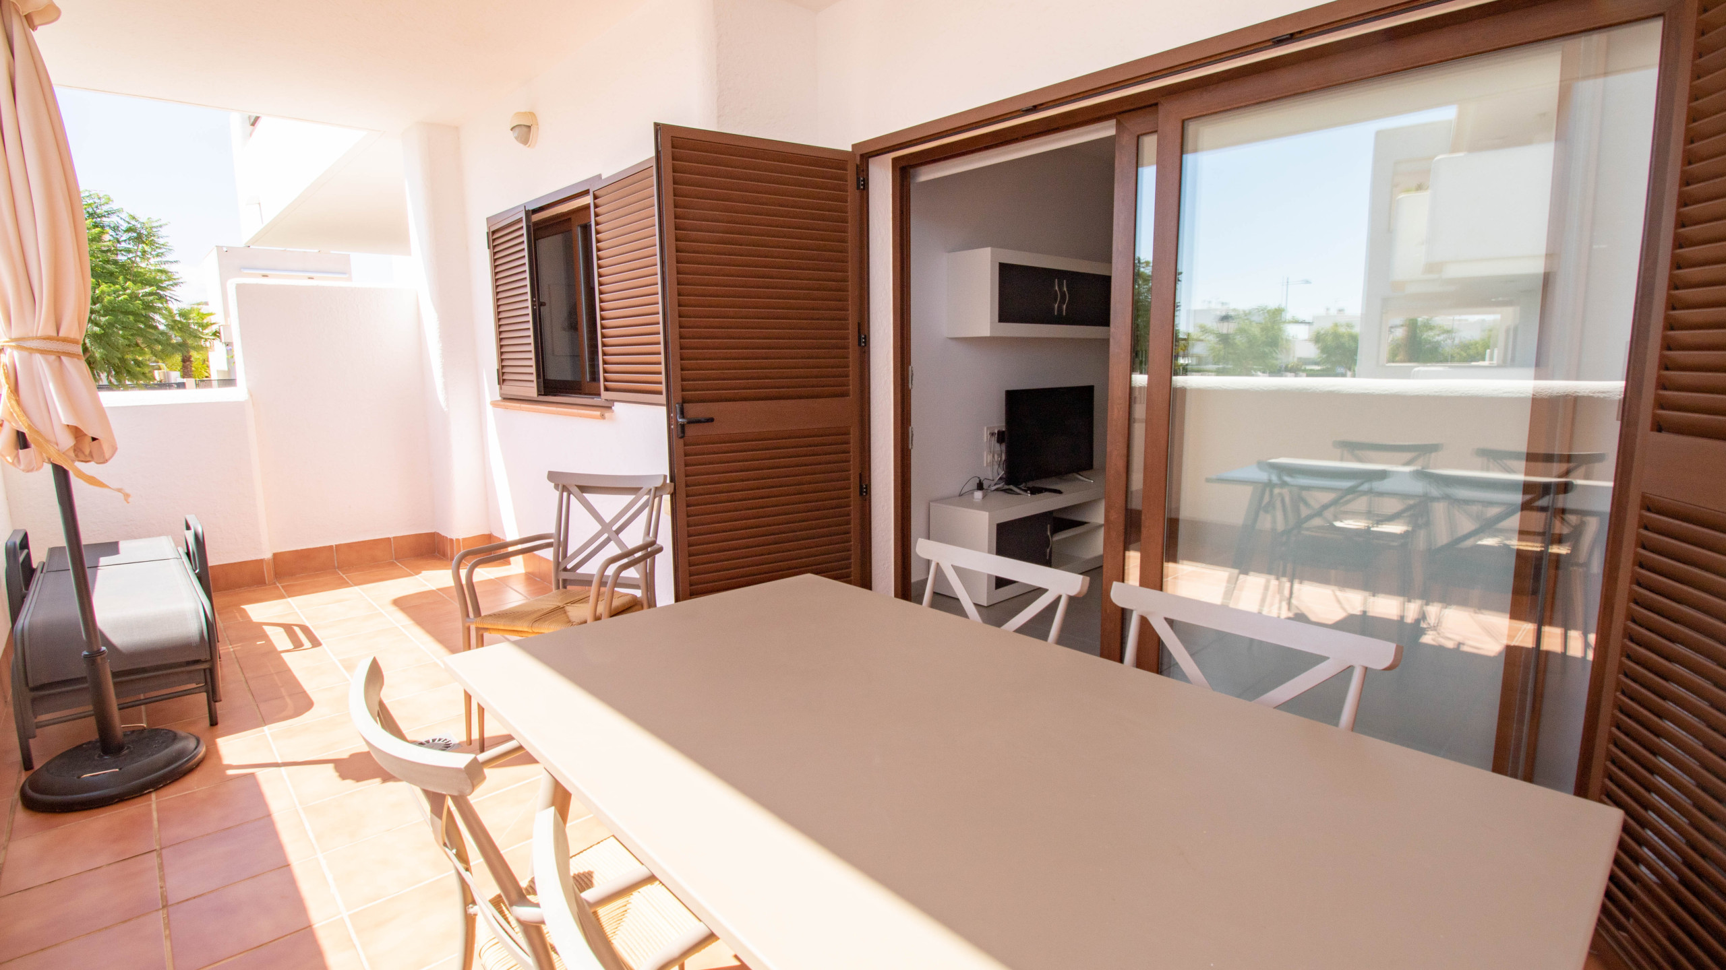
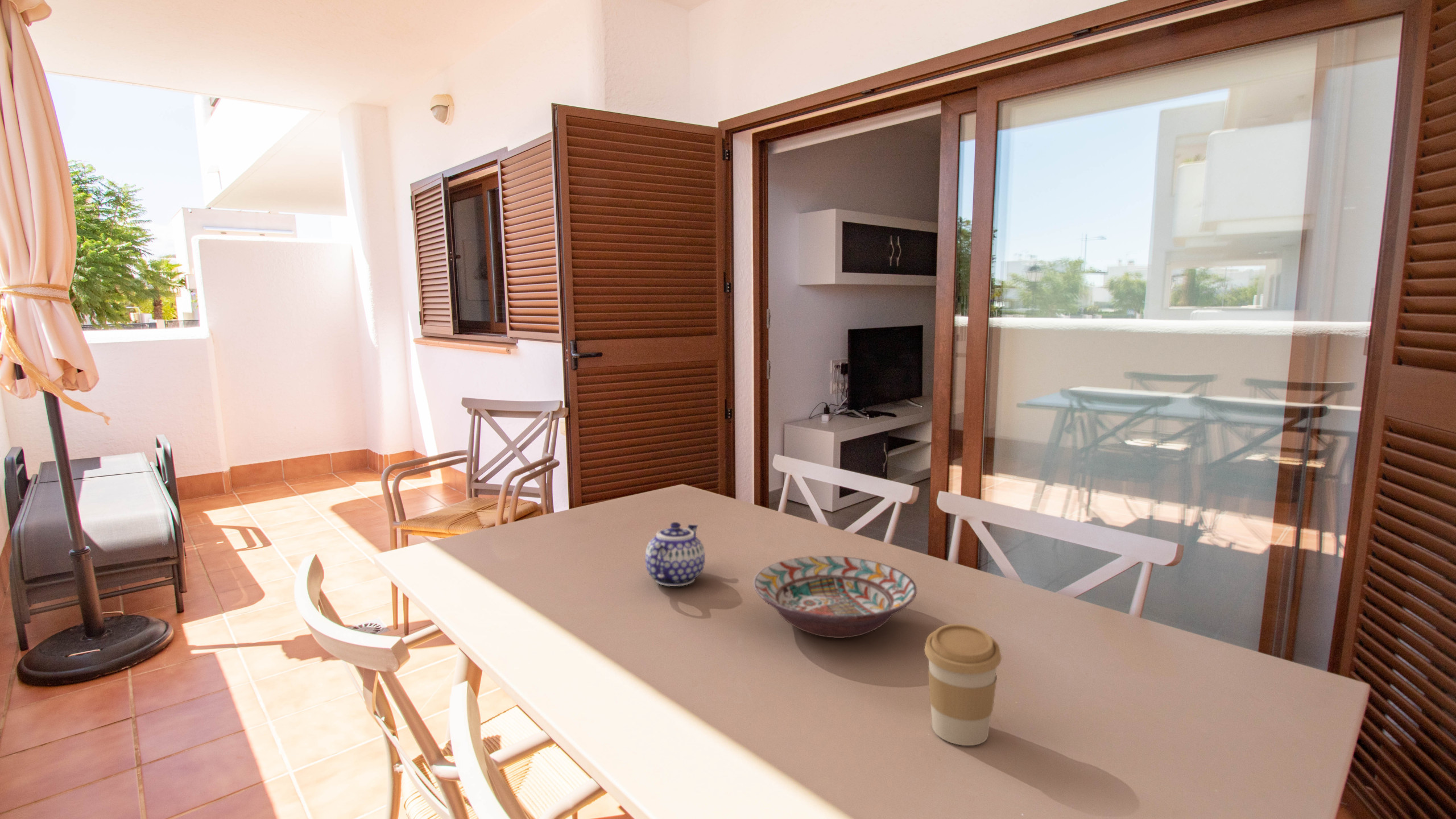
+ coffee cup (961, 682)
+ teapot (675, 551)
+ decorative bowl (833, 602)
